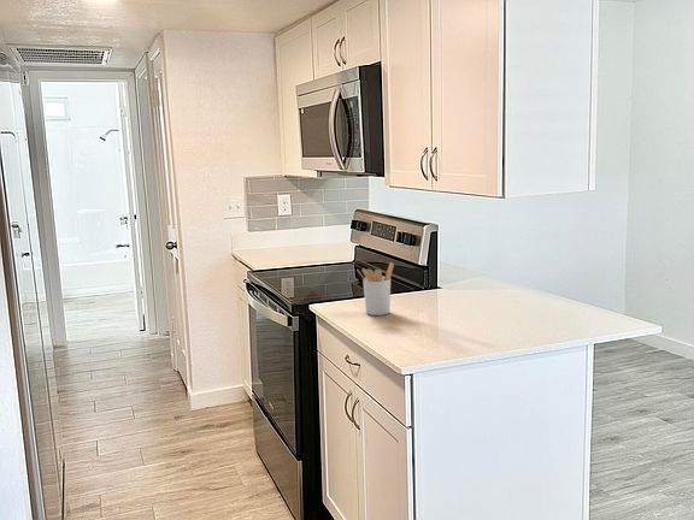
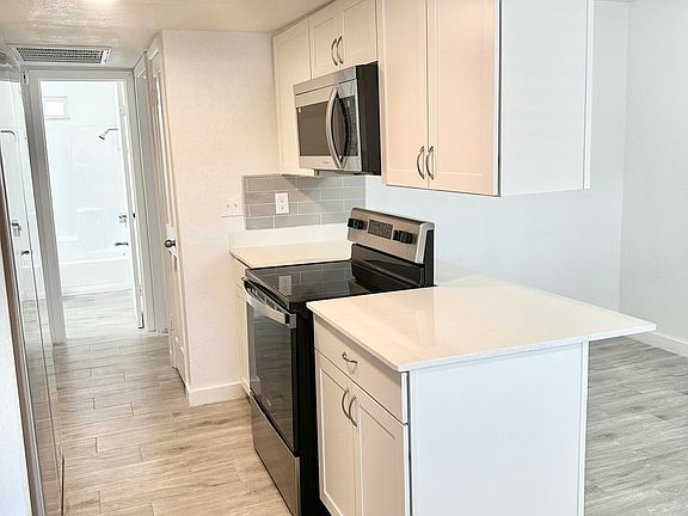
- utensil holder (375, 289)
